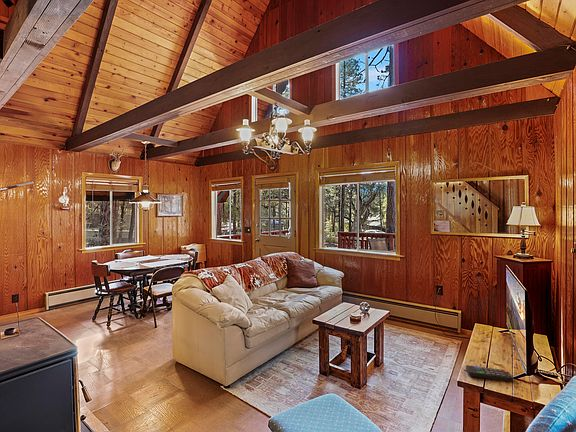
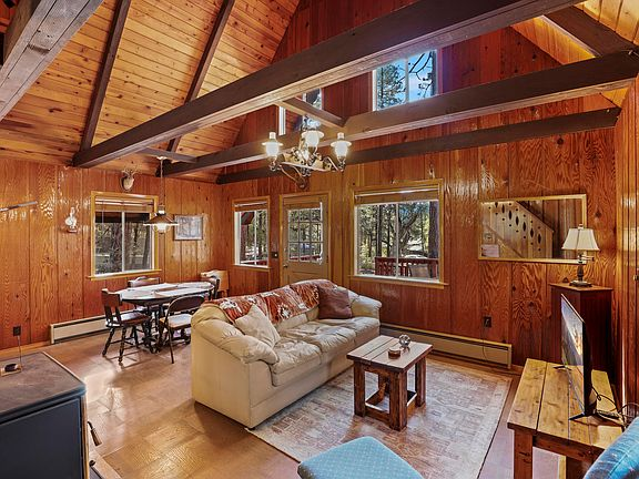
- remote control (488, 372)
